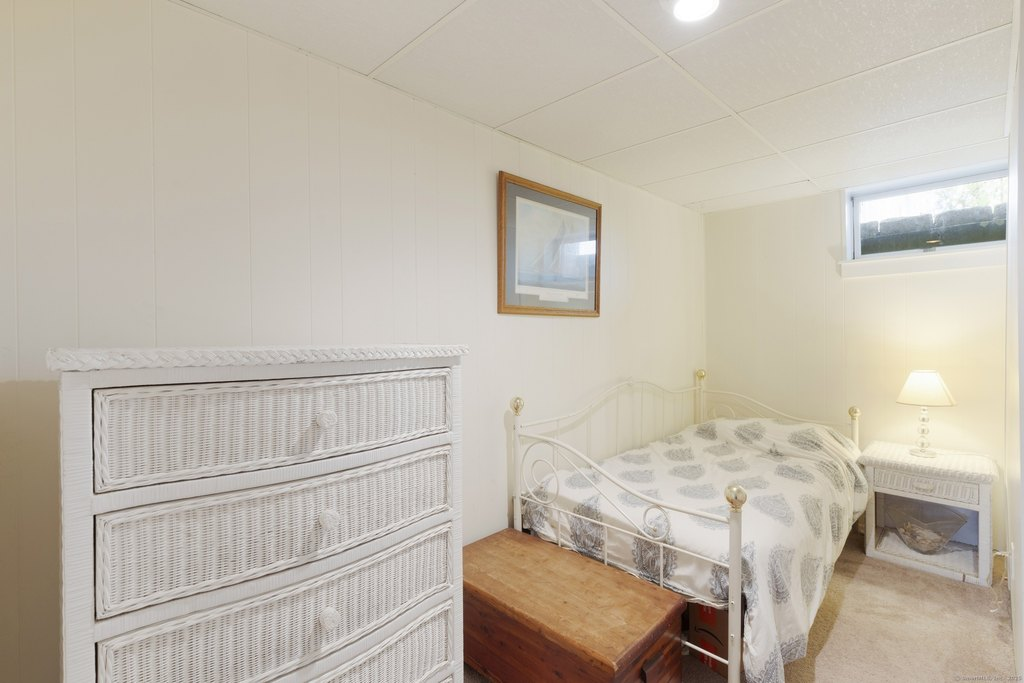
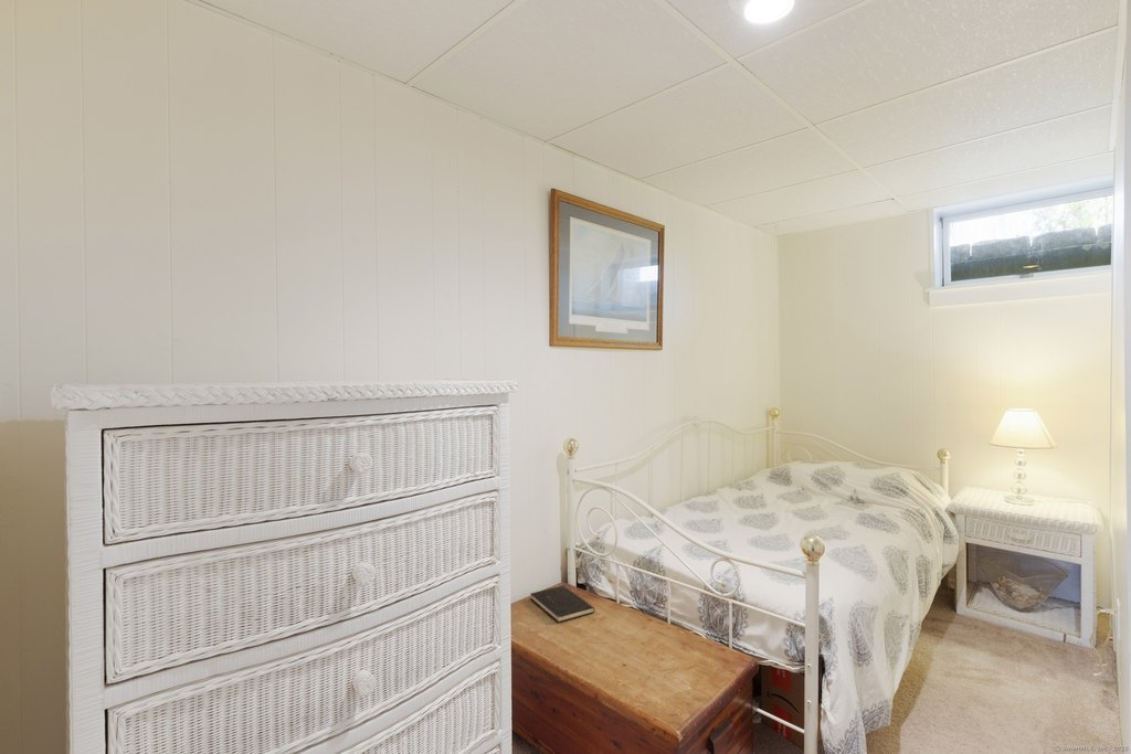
+ hardcover book (561, 602)
